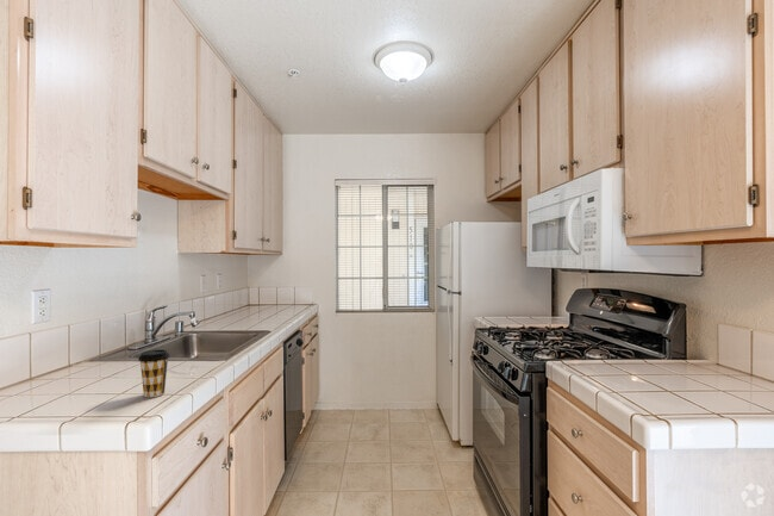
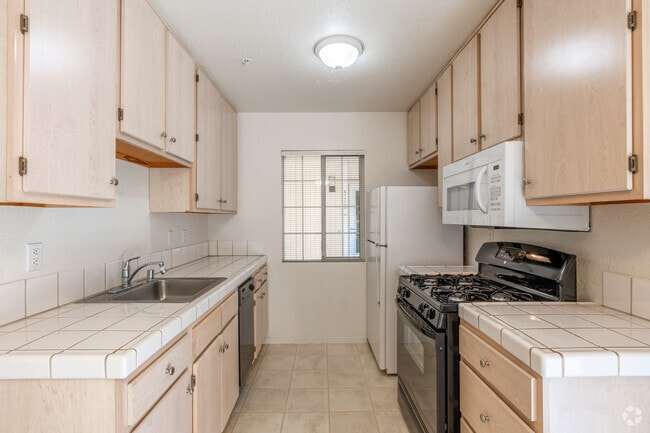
- coffee cup (154, 373)
